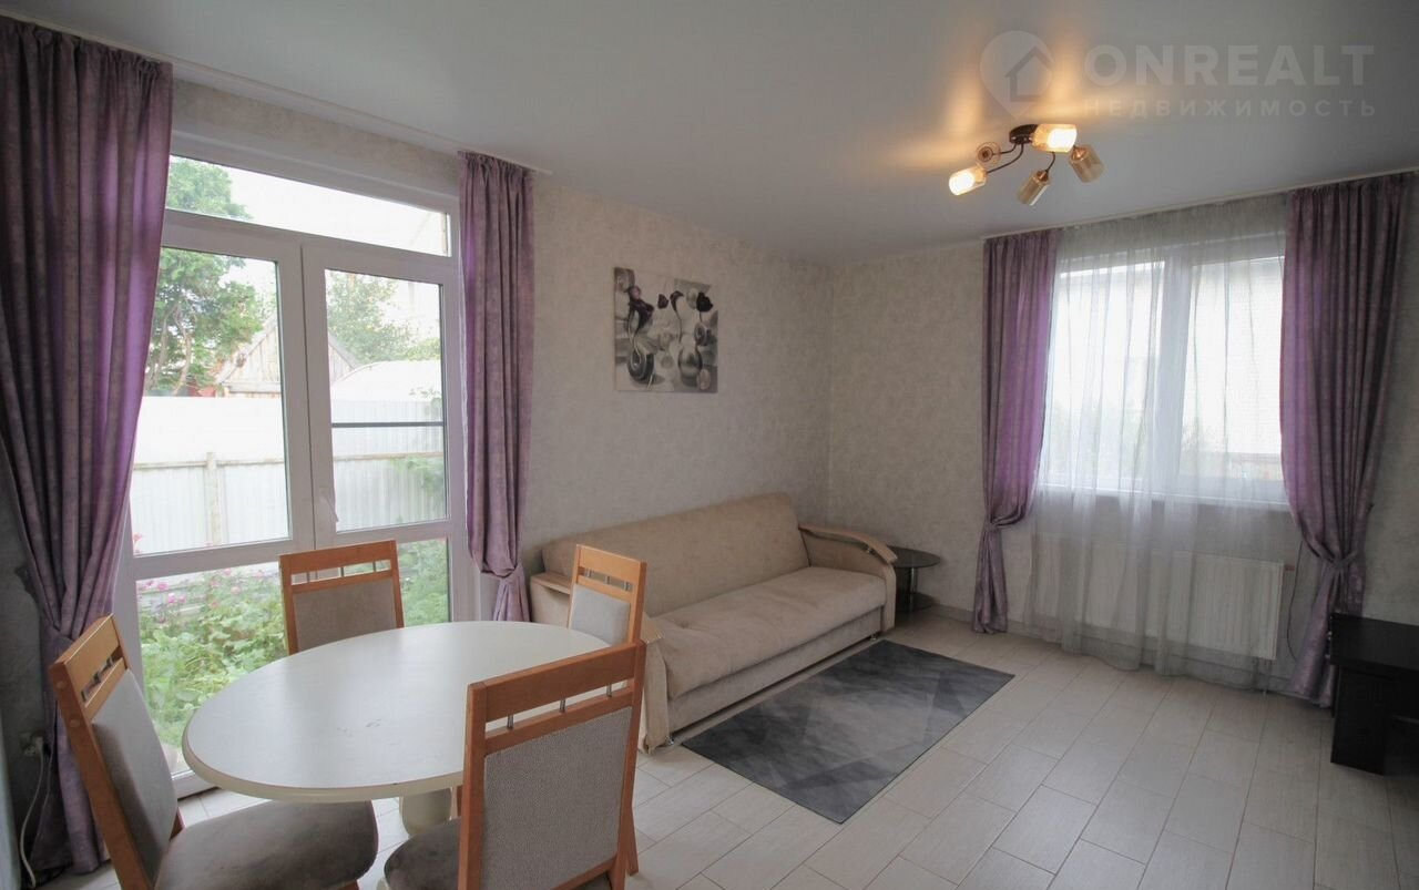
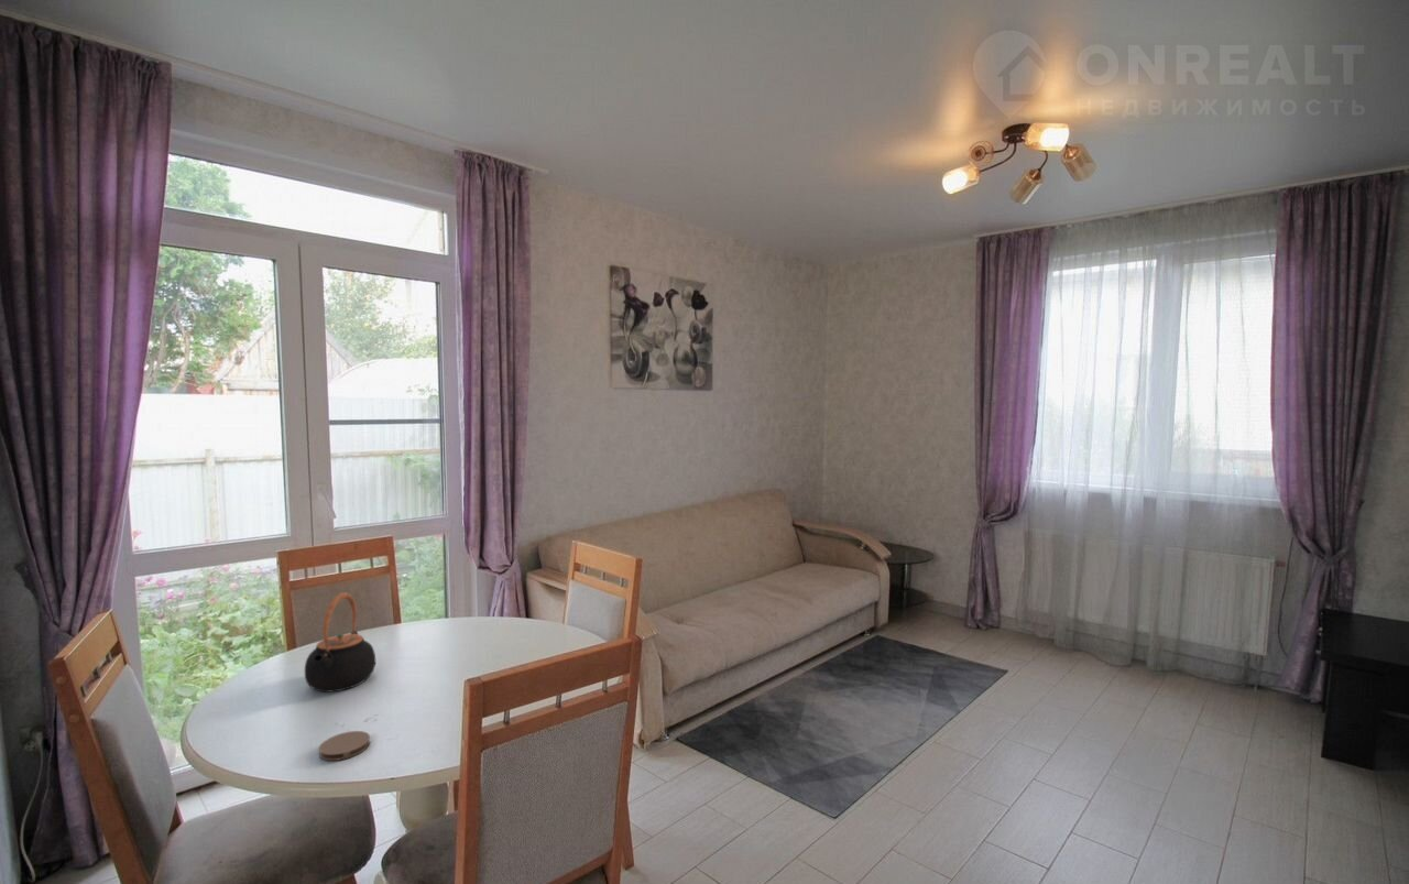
+ teapot (337, 640)
+ coaster (345, 744)
